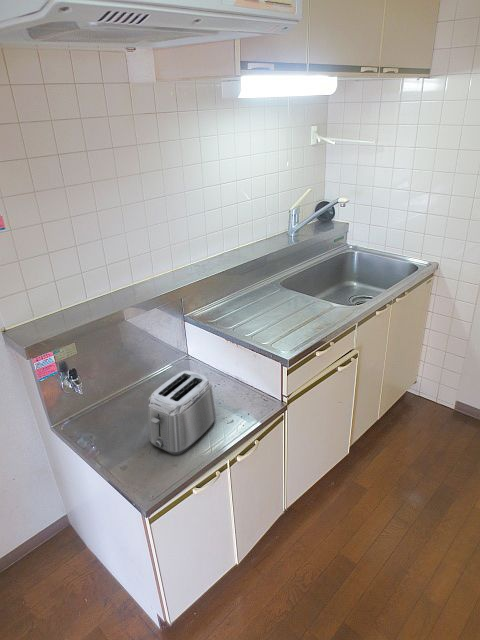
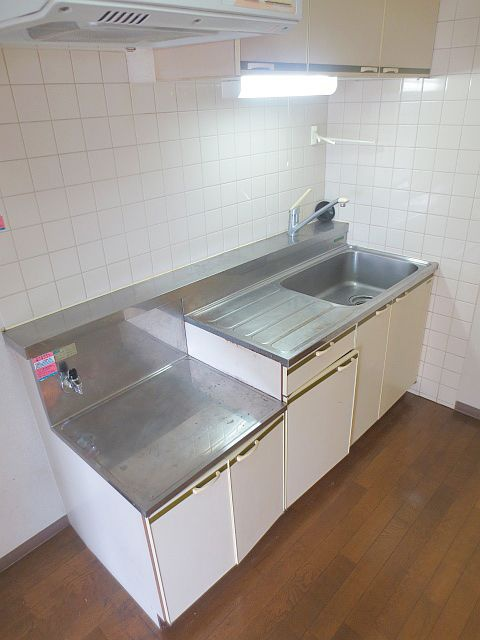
- toaster (183, 408)
